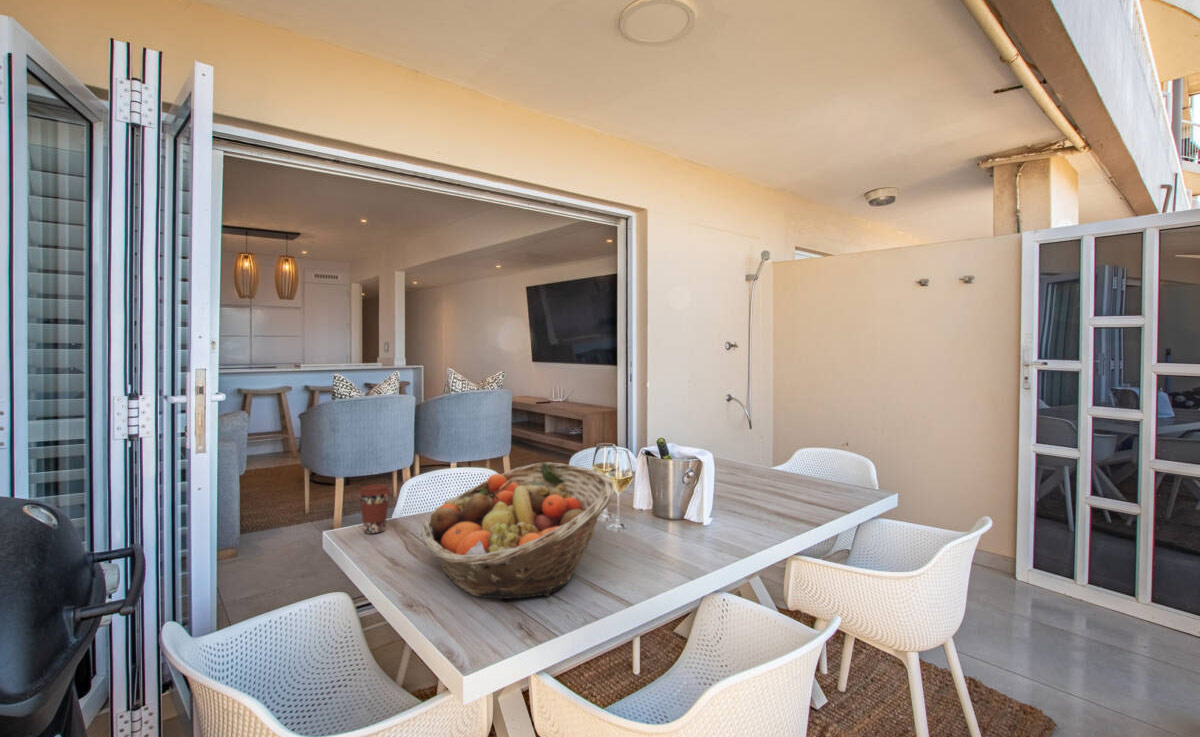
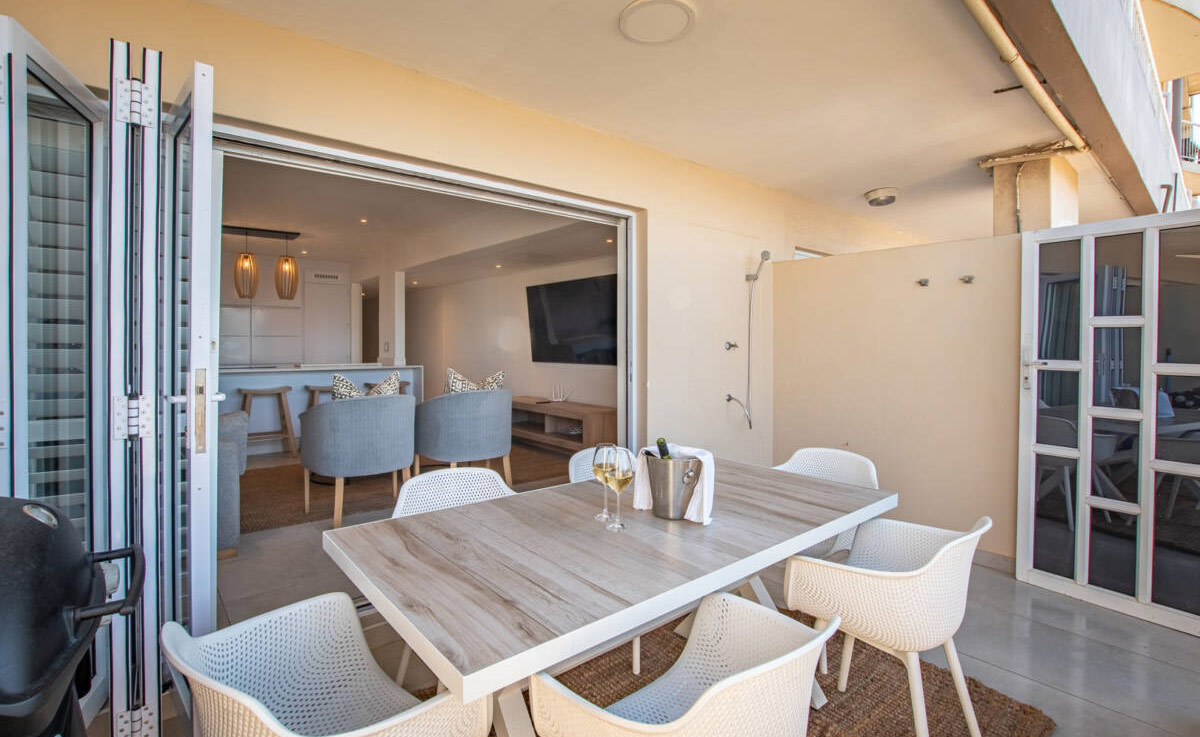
- coffee cup (374, 508)
- fruit basket (517, 521)
